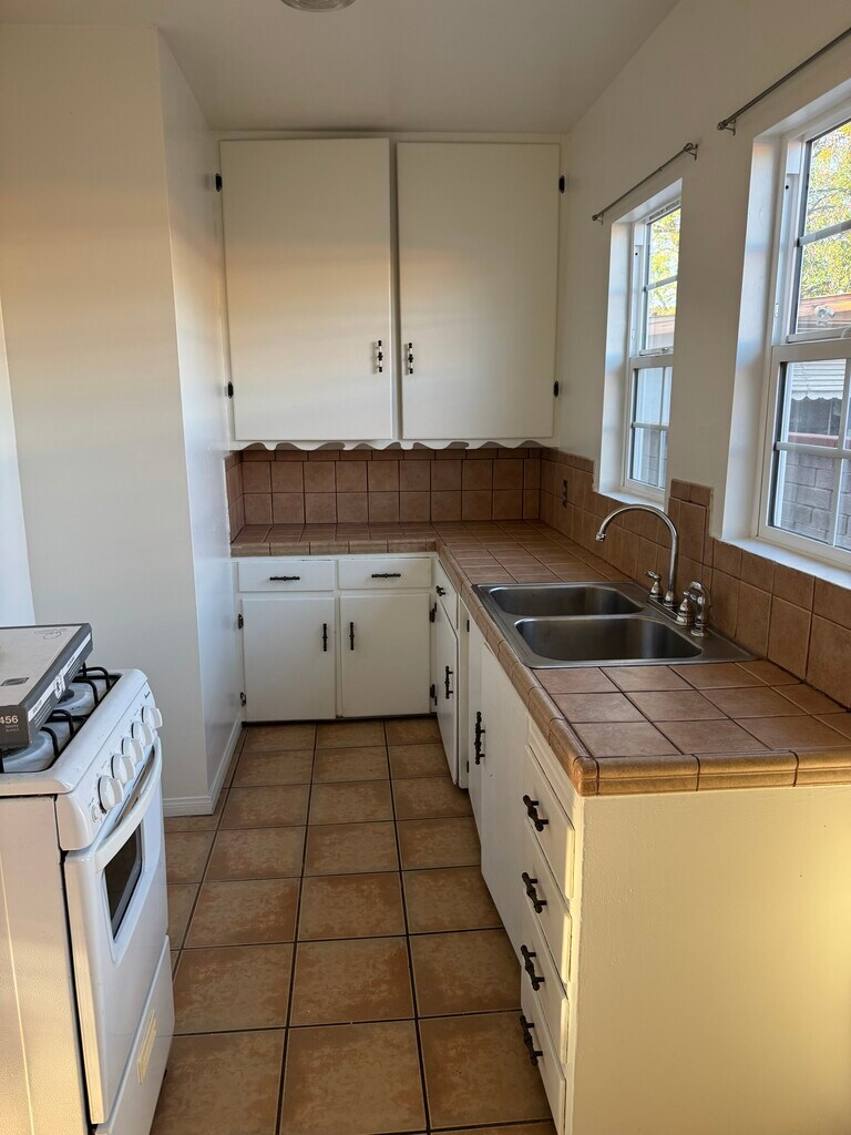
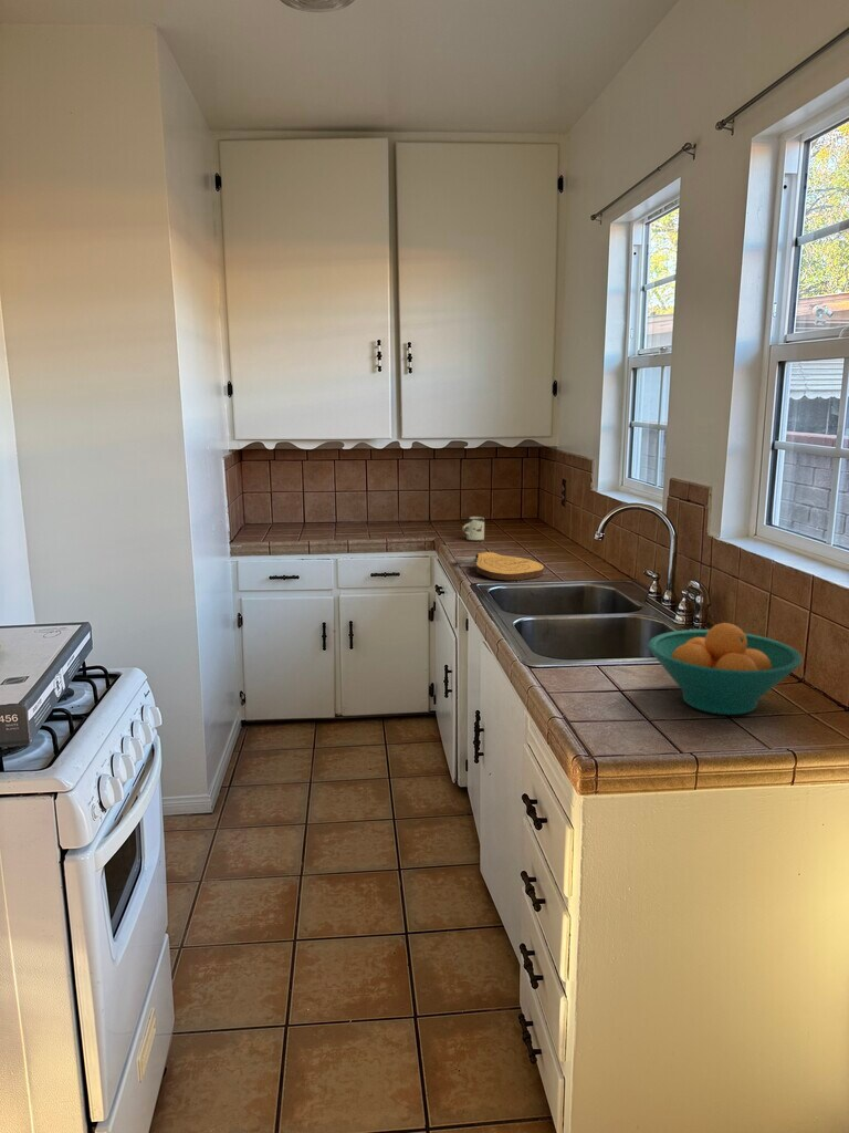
+ key chain (494, 562)
+ fruit bowl (722, 664)
+ cup (472, 529)
